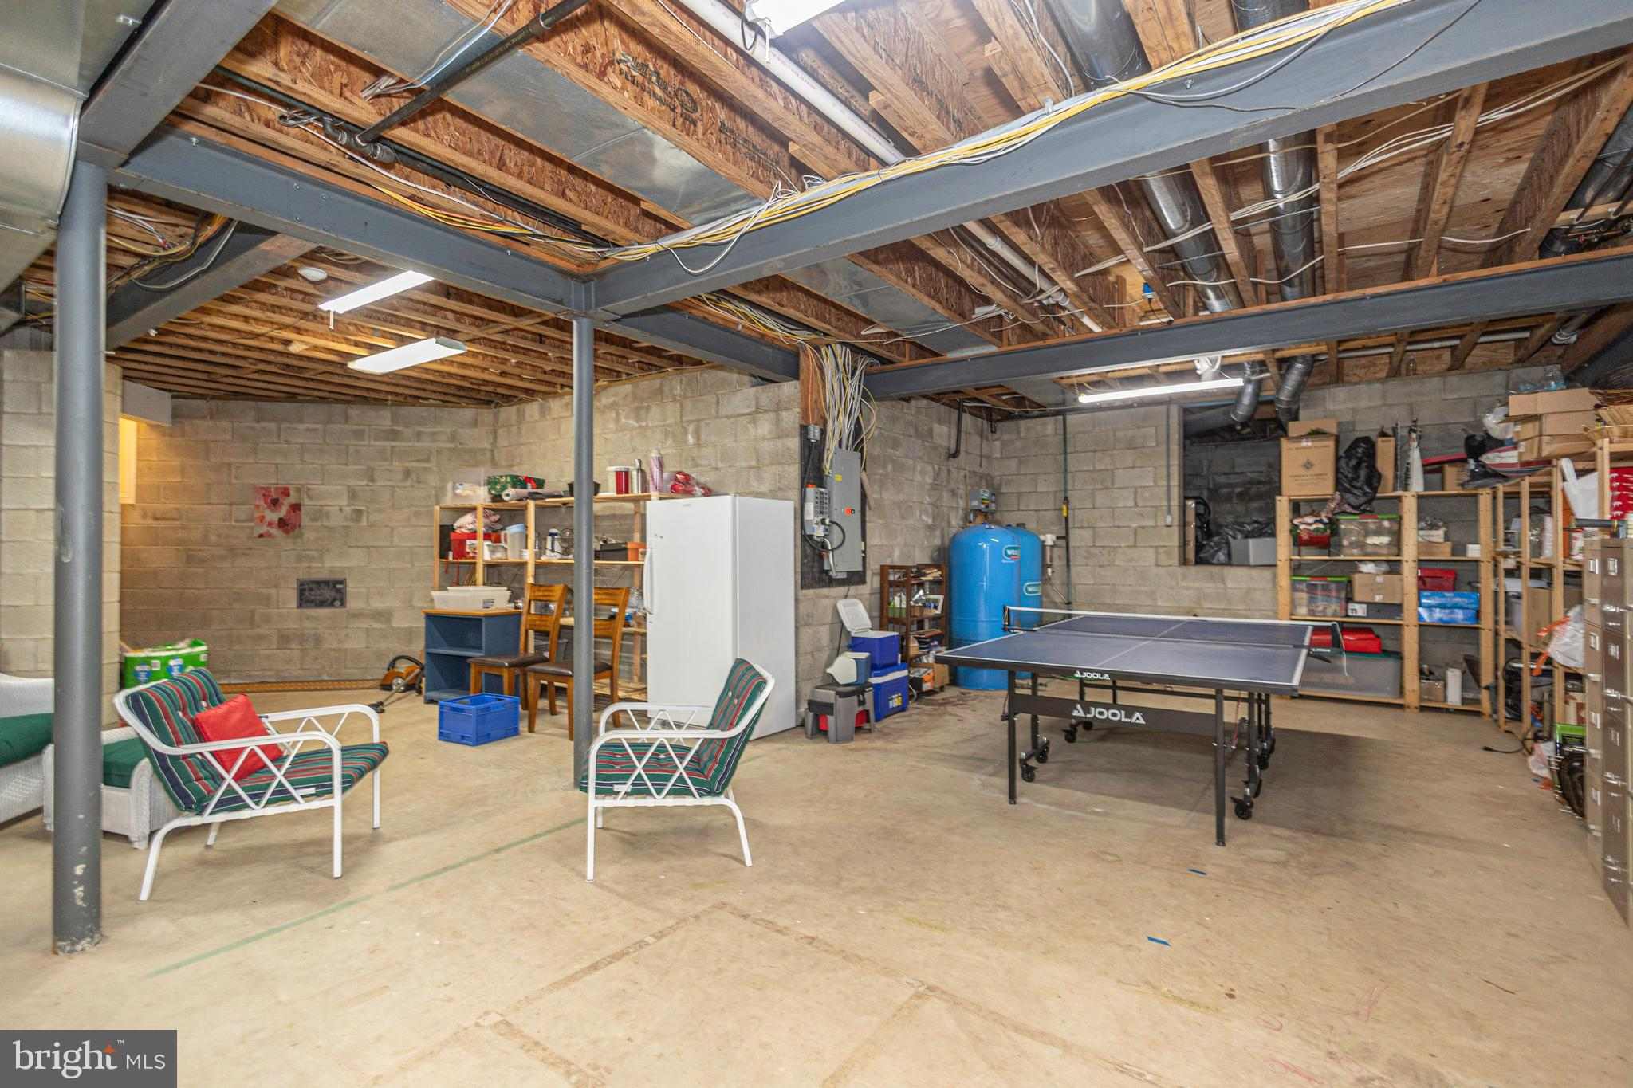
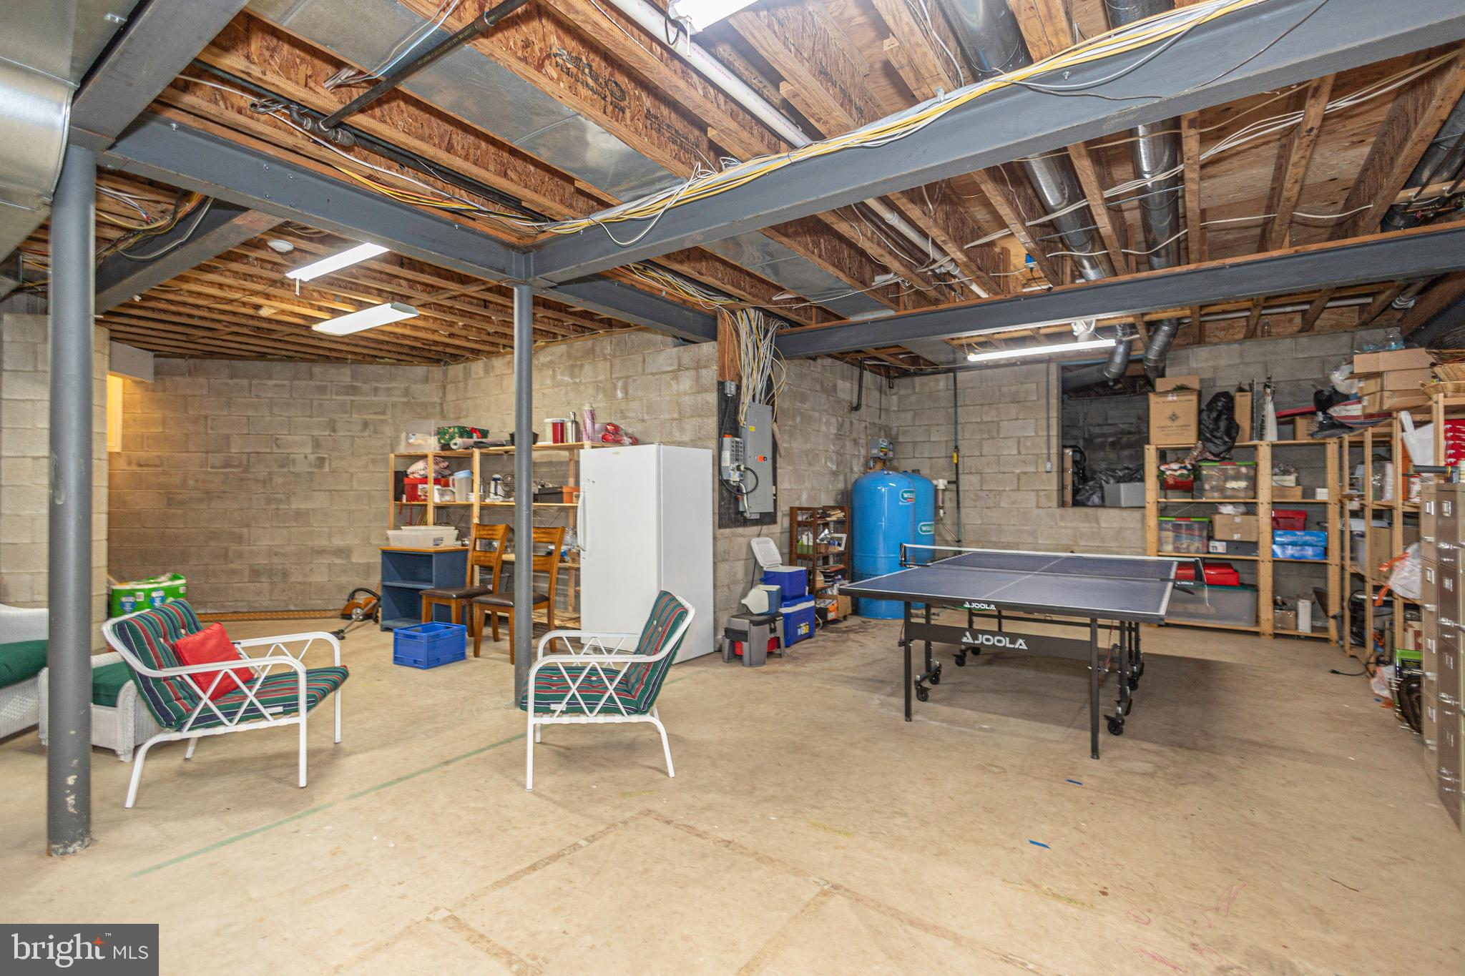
- wall art (278, 512)
- wall art (322, 593)
